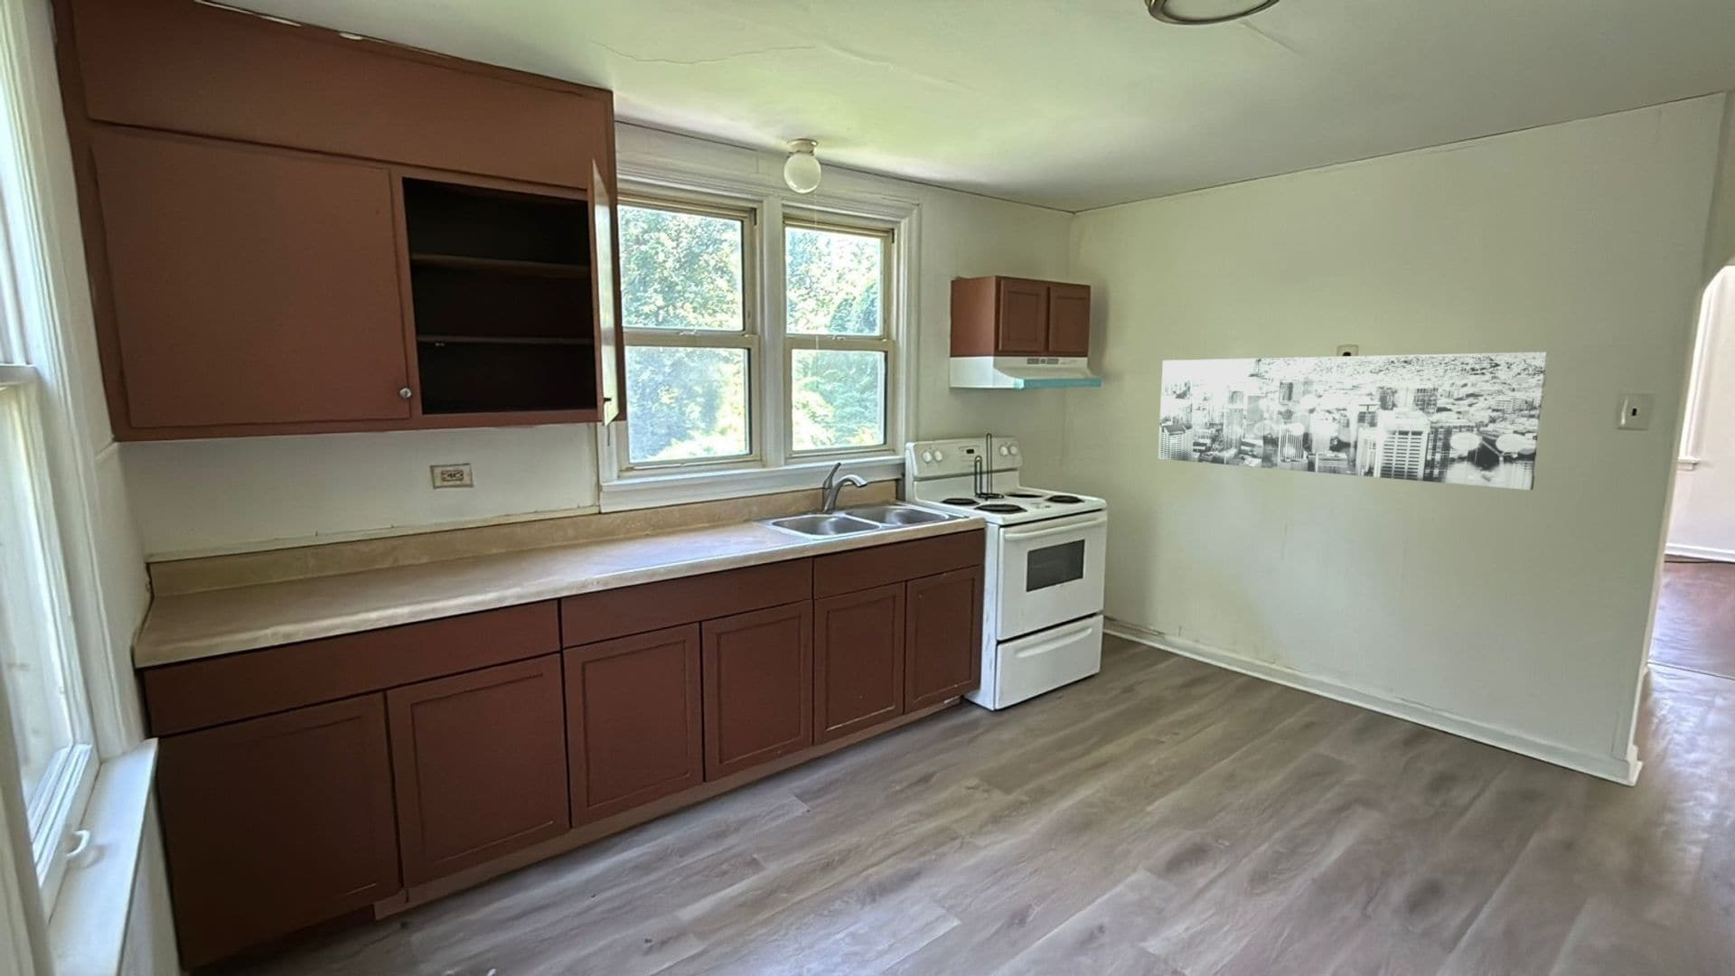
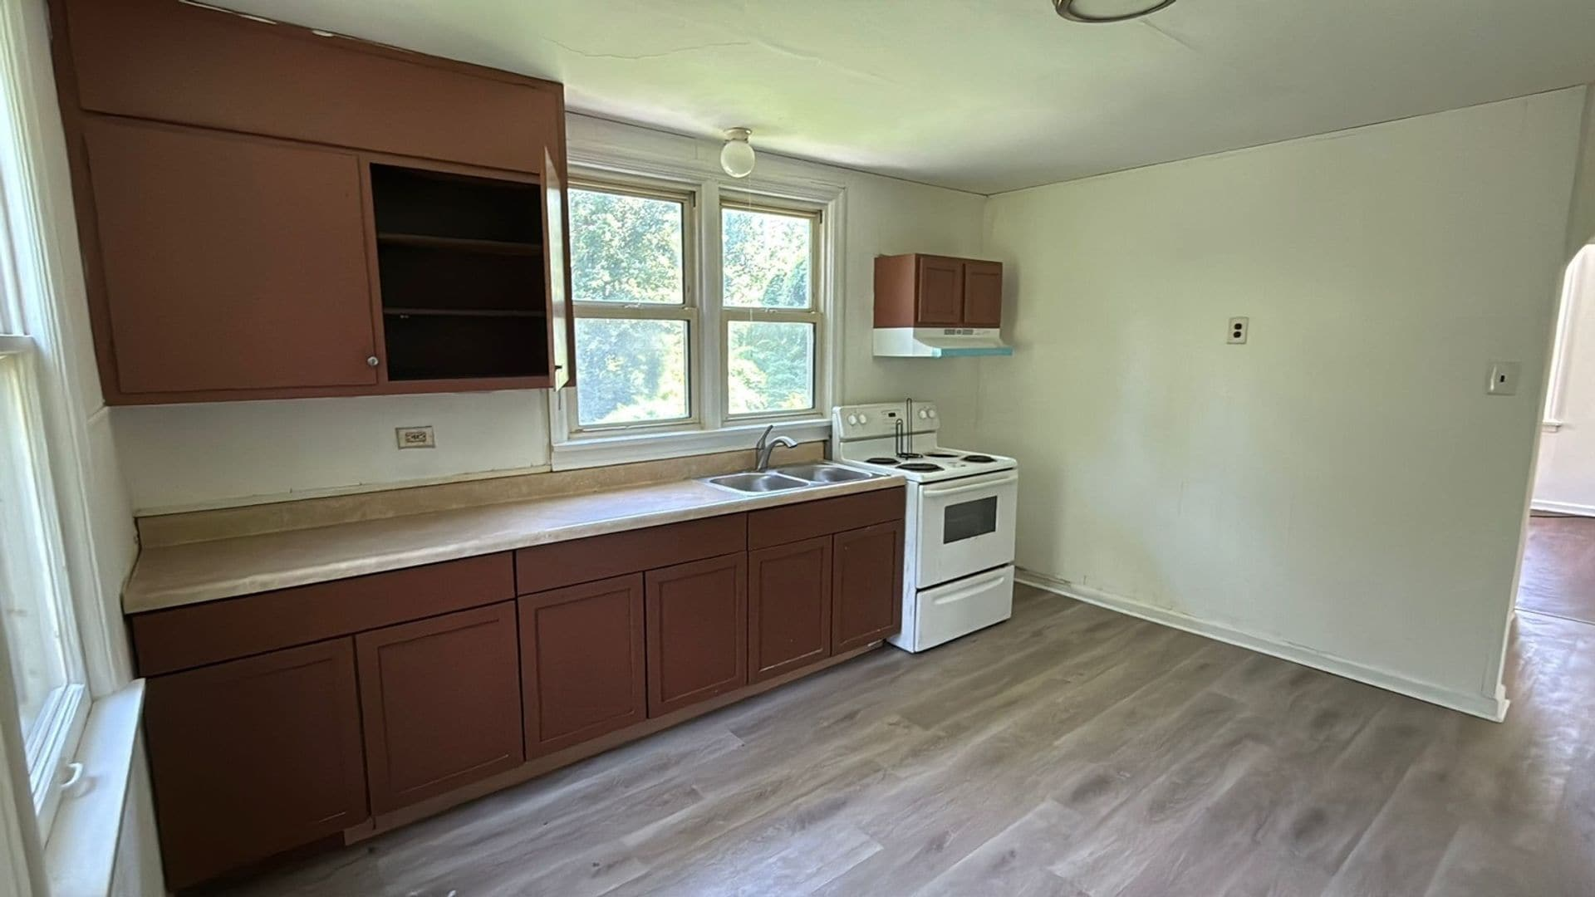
- wall art (1318, 415)
